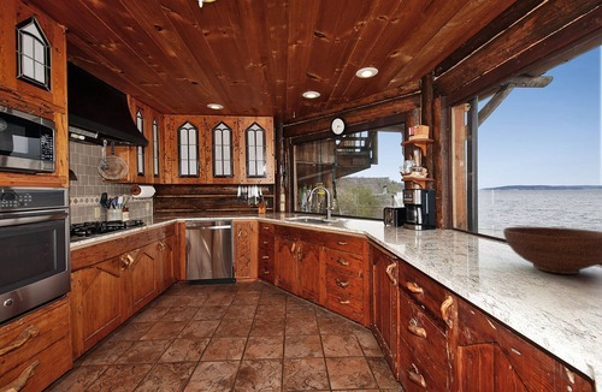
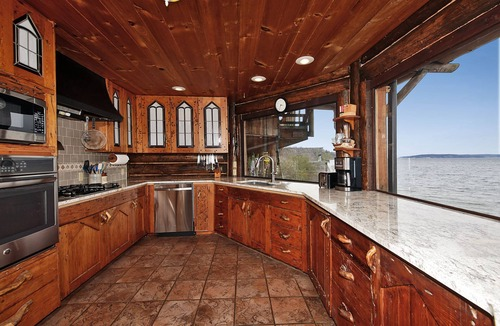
- fruit bowl (555, 250)
